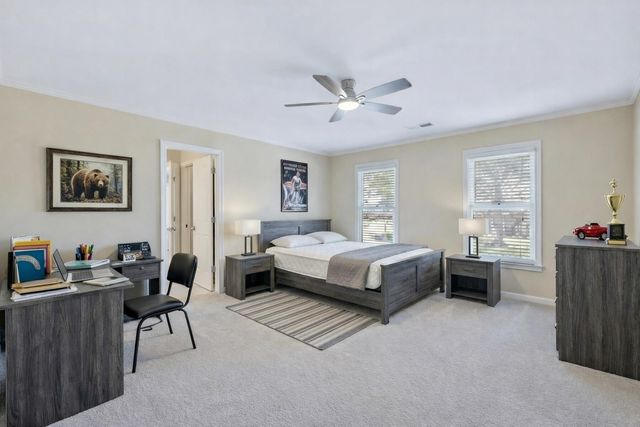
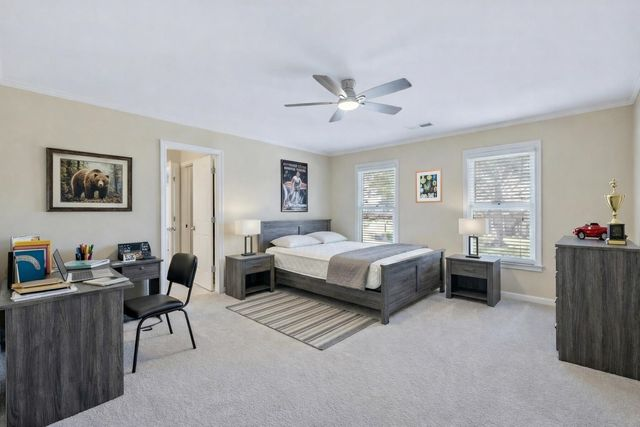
+ wall art (428, 186)
